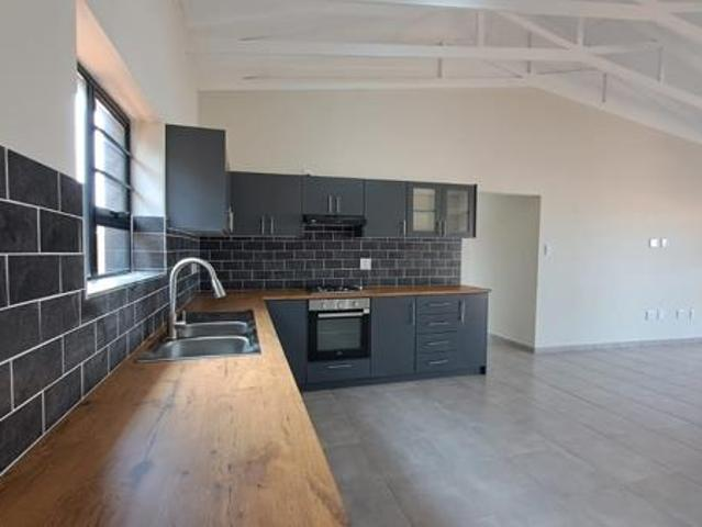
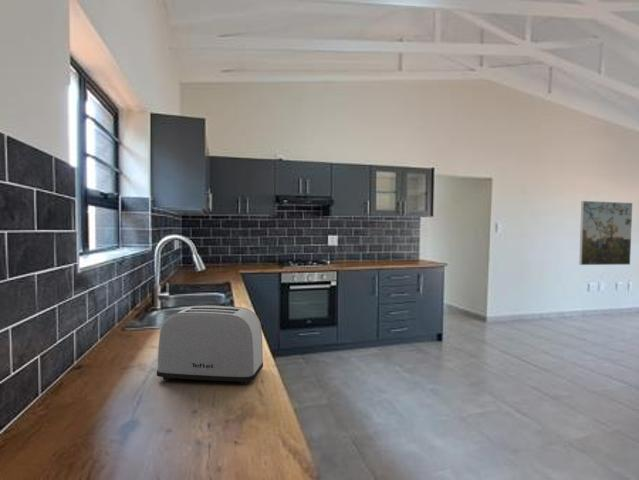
+ toaster (209, 341)
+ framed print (606, 233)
